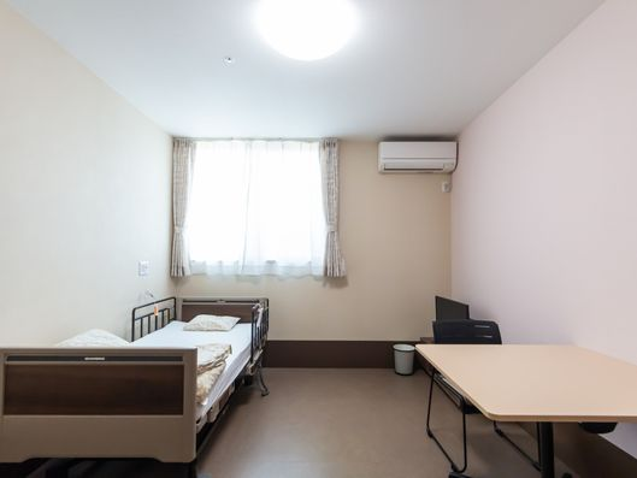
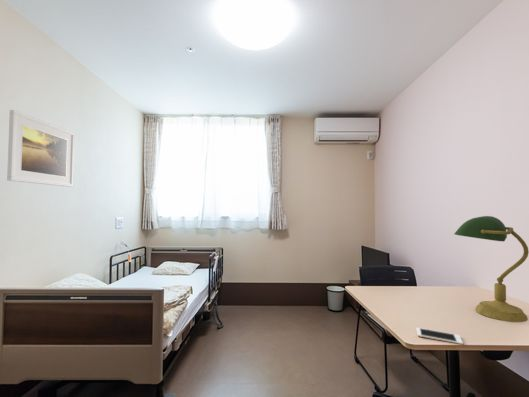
+ desk lamp (502, 274)
+ cell phone (438, 335)
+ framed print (45, 153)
